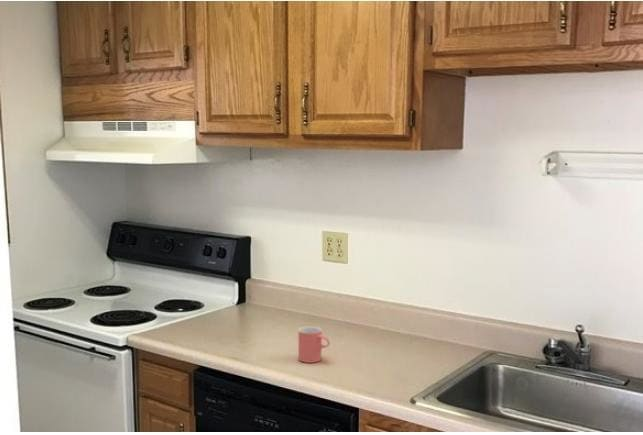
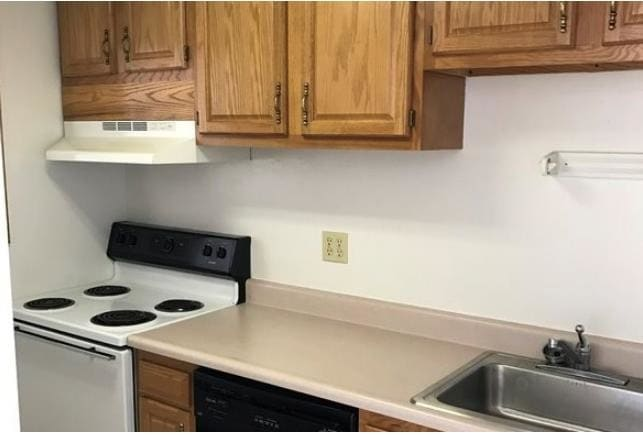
- cup (314, 345)
